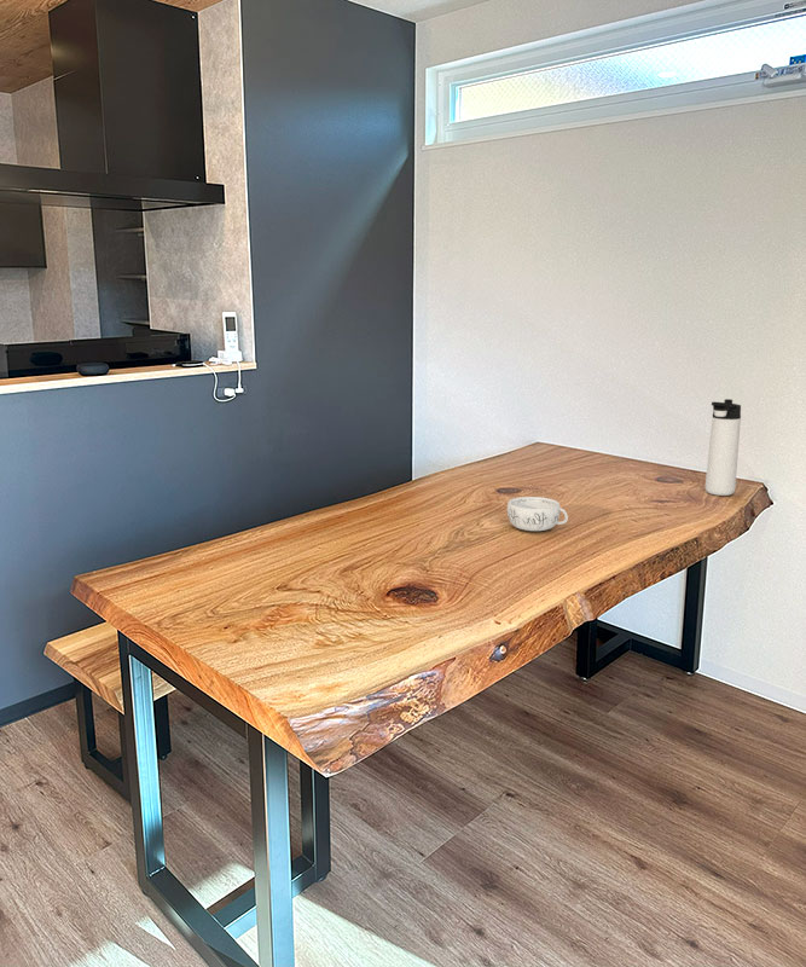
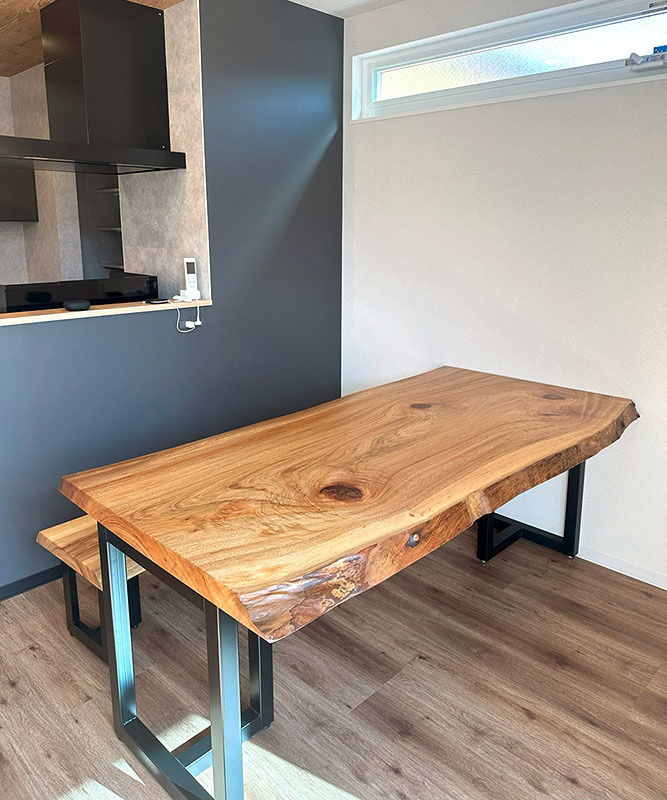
- decorative bowl (537, 515)
- thermos bottle (720, 447)
